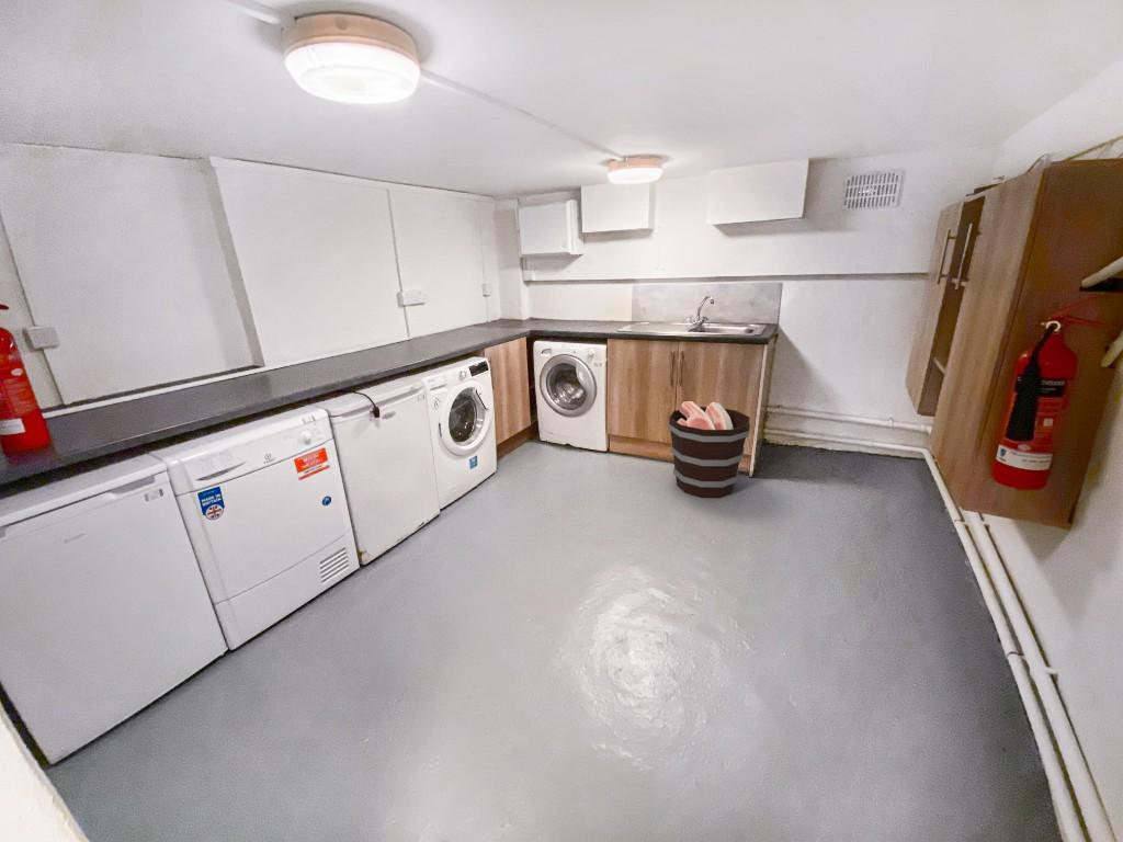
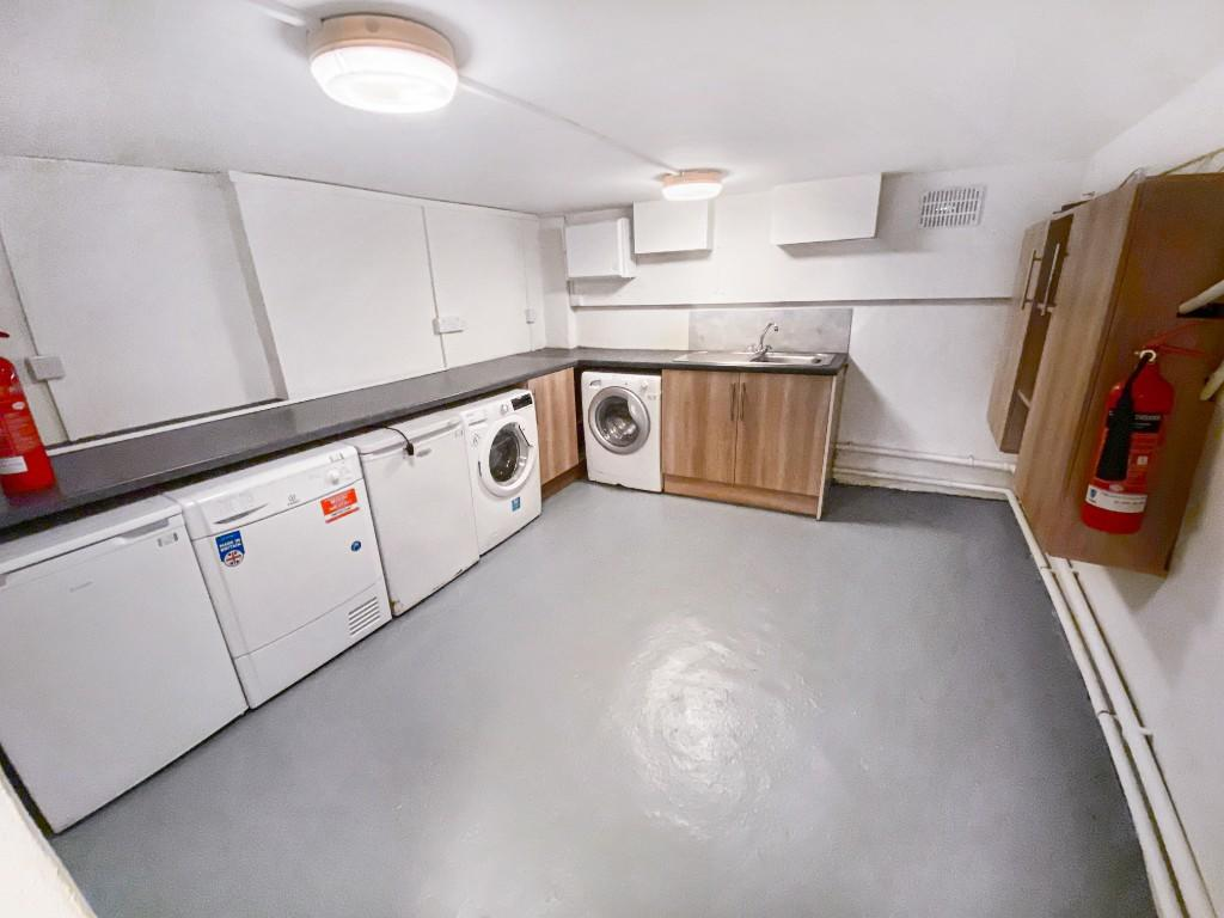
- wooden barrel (706, 447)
